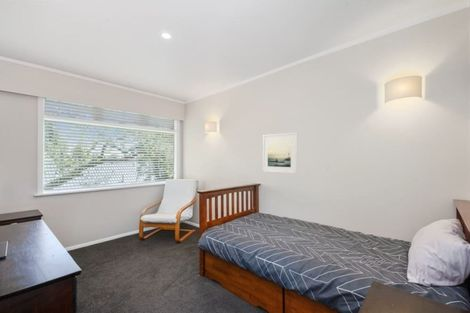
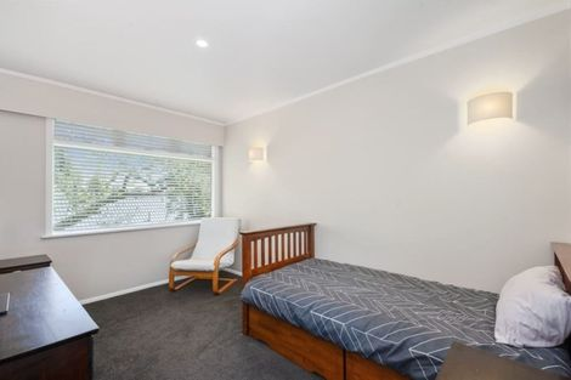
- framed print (279, 153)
